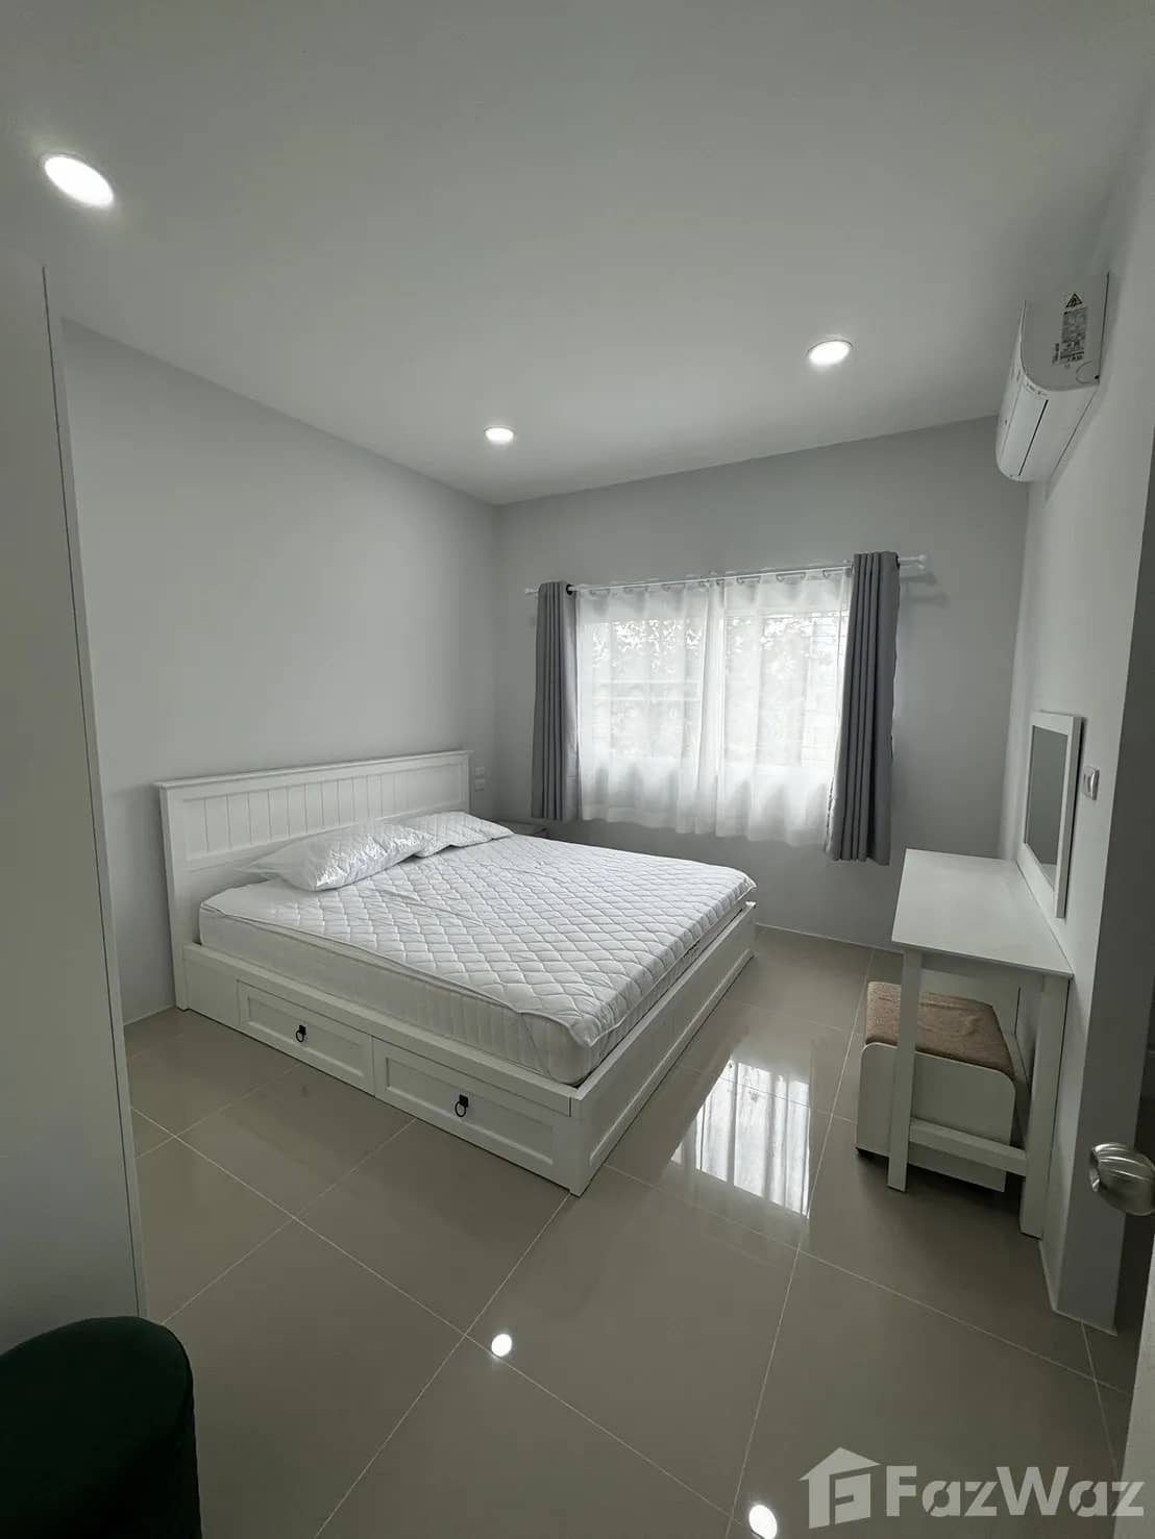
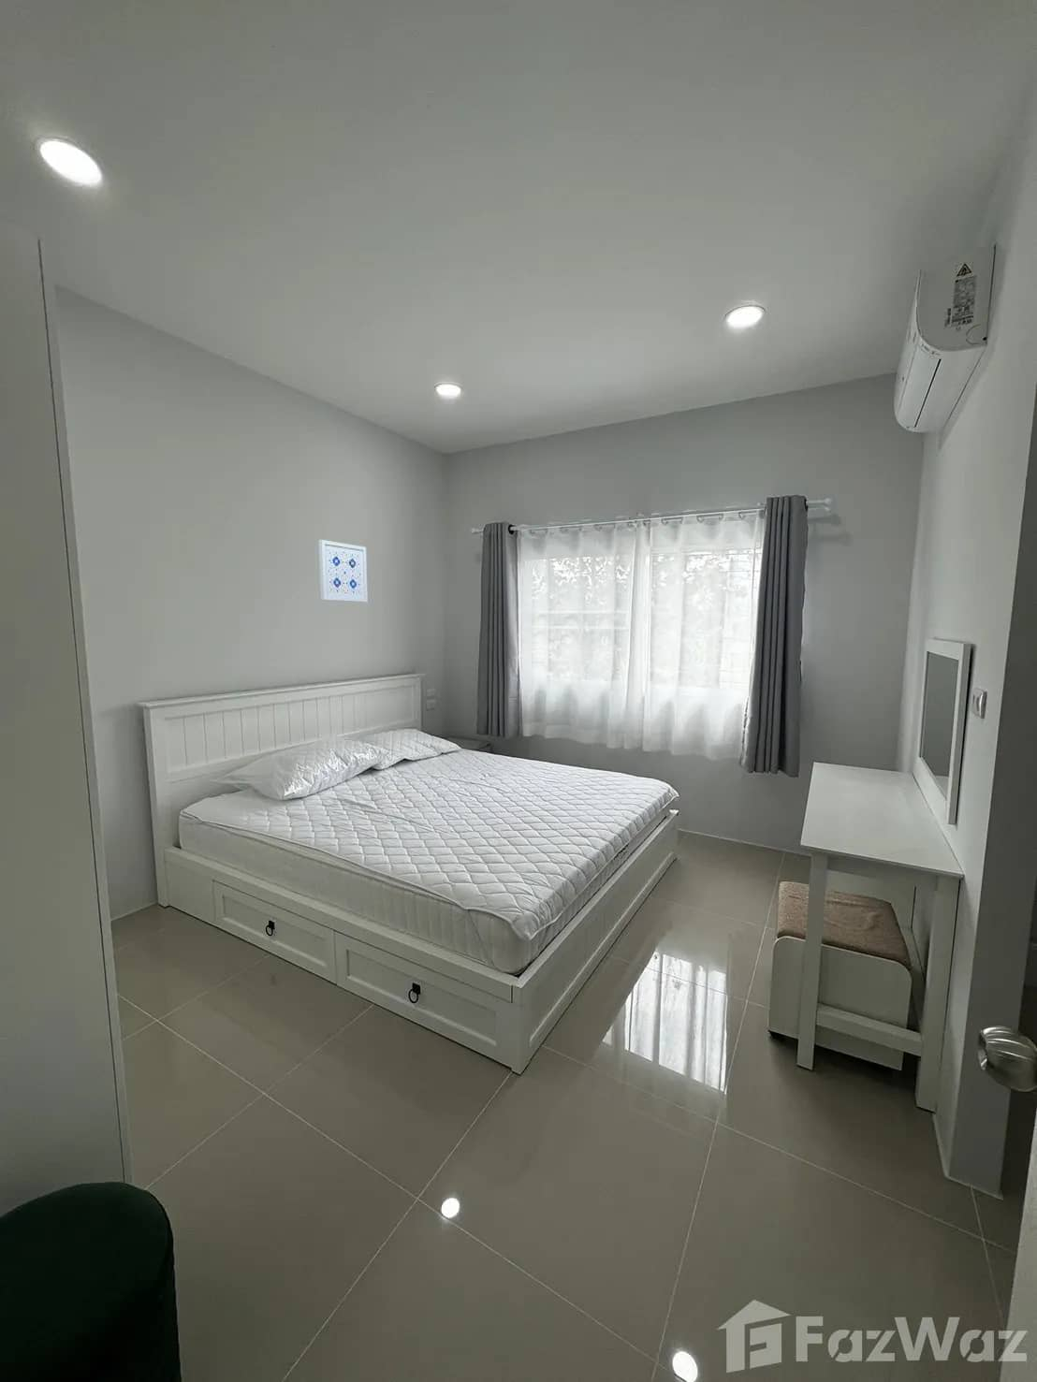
+ wall art (343, 572)
